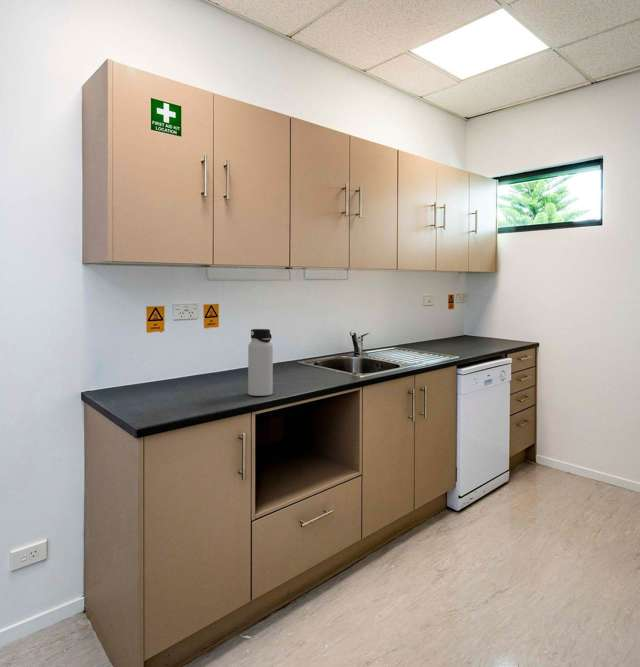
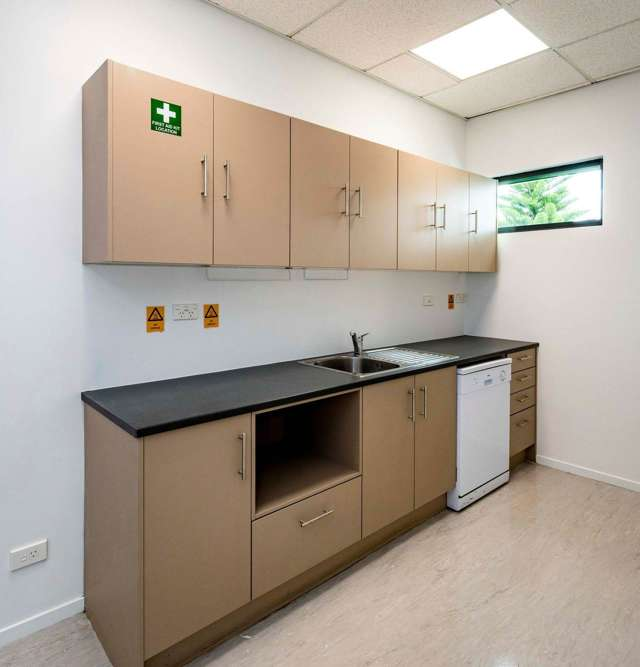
- water bottle (260, 361)
